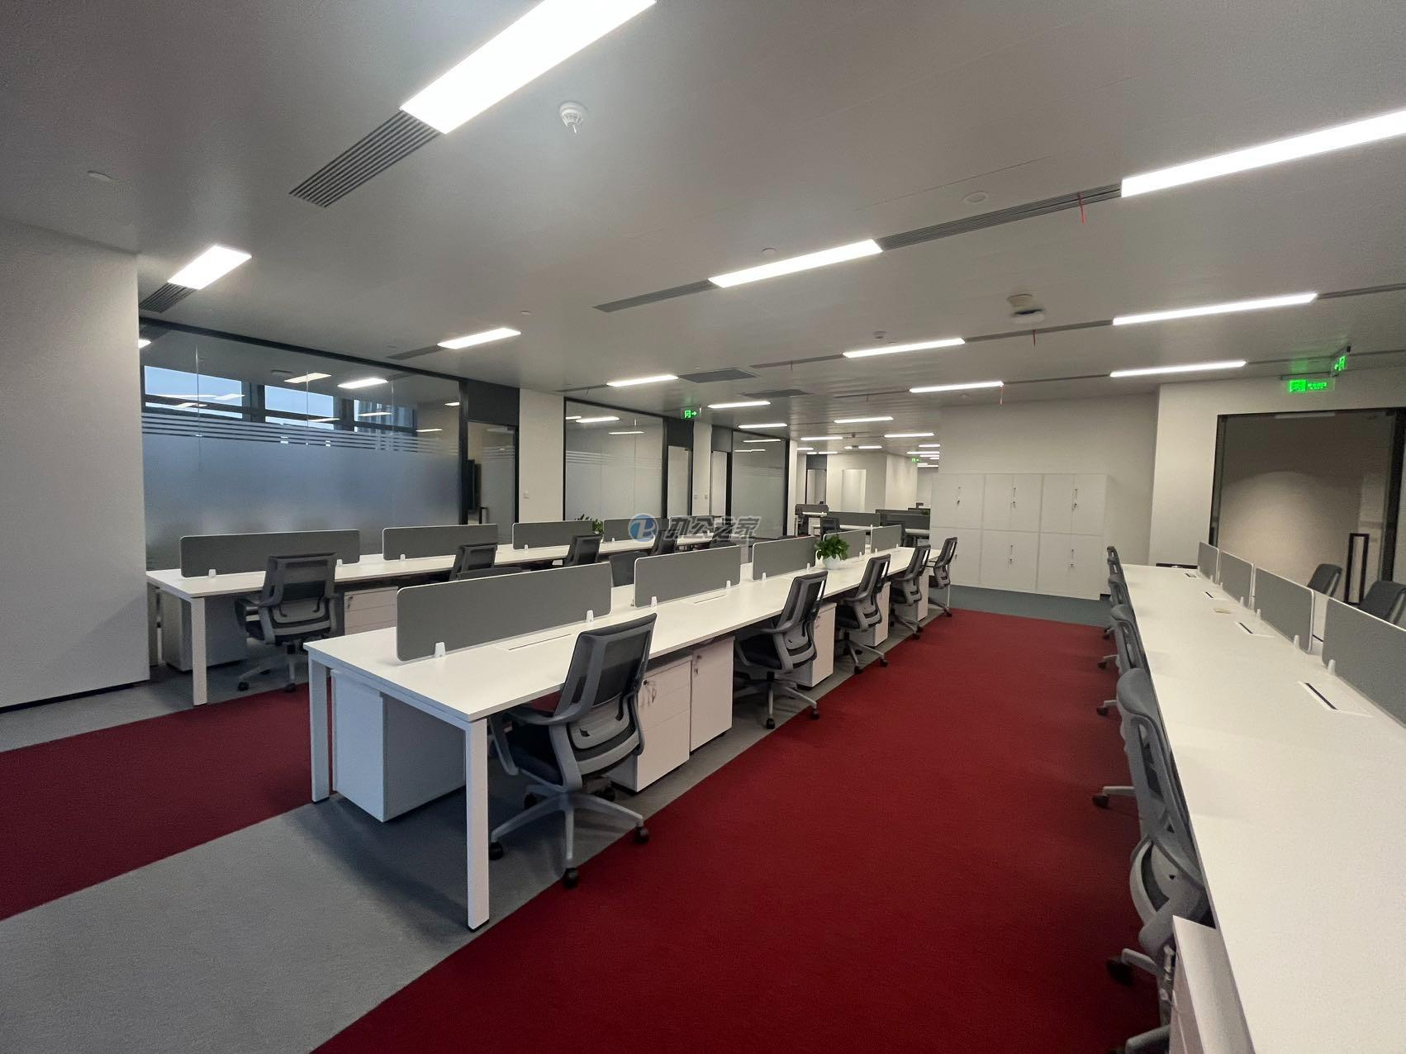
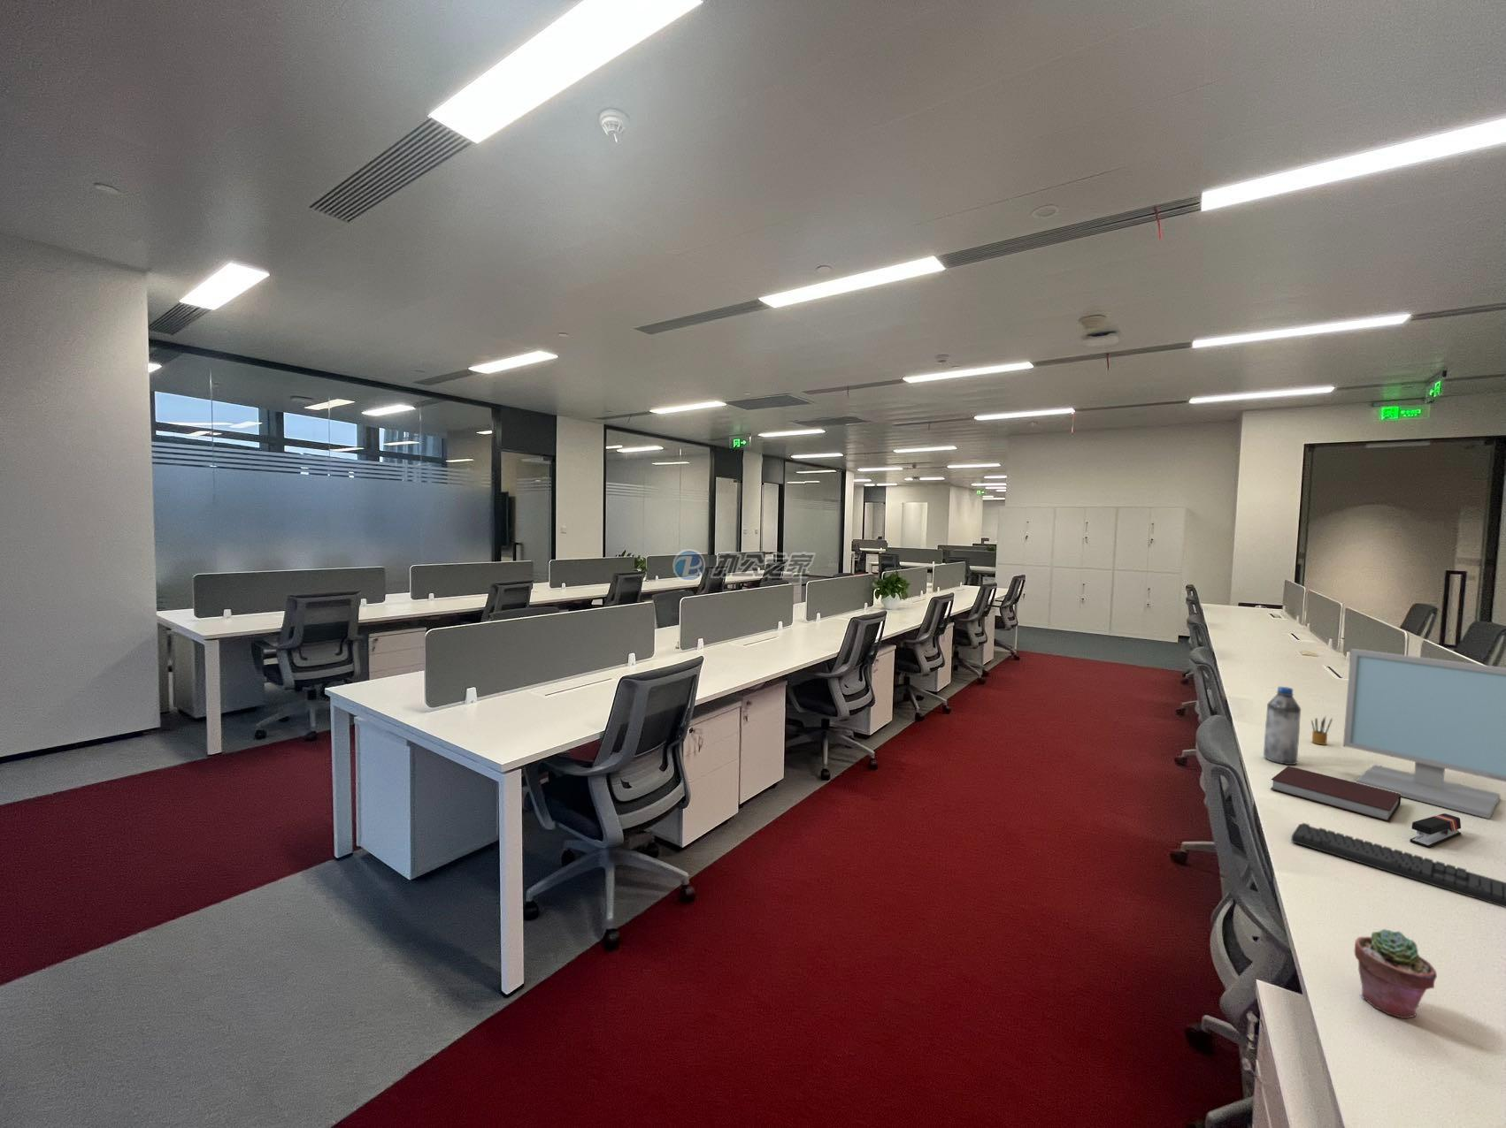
+ water bottle (1282, 724)
+ potted succulent (1392, 969)
+ stapler (1436, 827)
+ notebook (1333, 791)
+ keyboard (1396, 860)
+ computer monitor (1432, 726)
+ pencil box (1320, 730)
